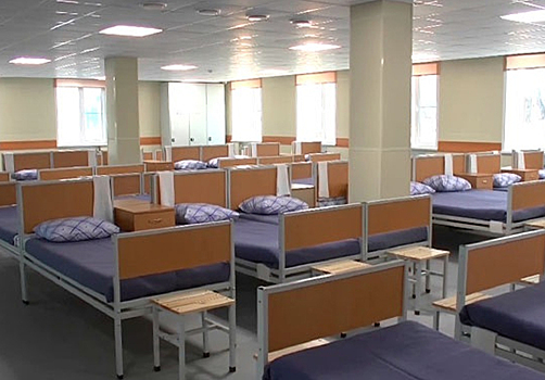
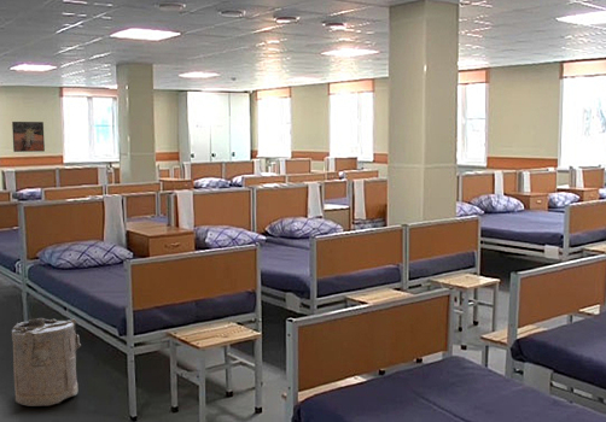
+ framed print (28, 136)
+ laundry hamper (47, 357)
